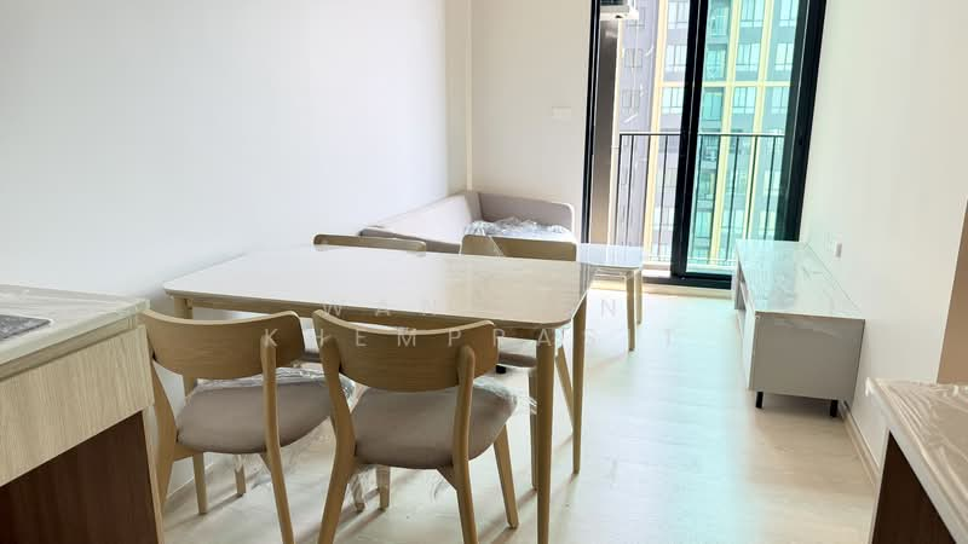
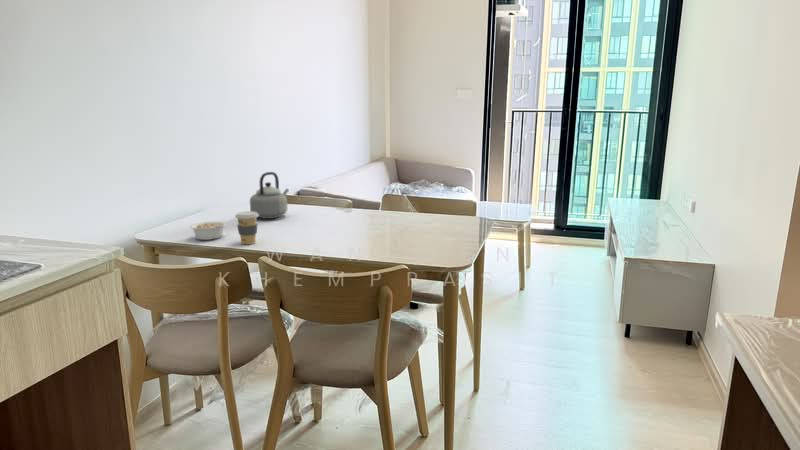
+ coffee cup (247, 228)
+ legume (209, 229)
+ teapot (271, 193)
